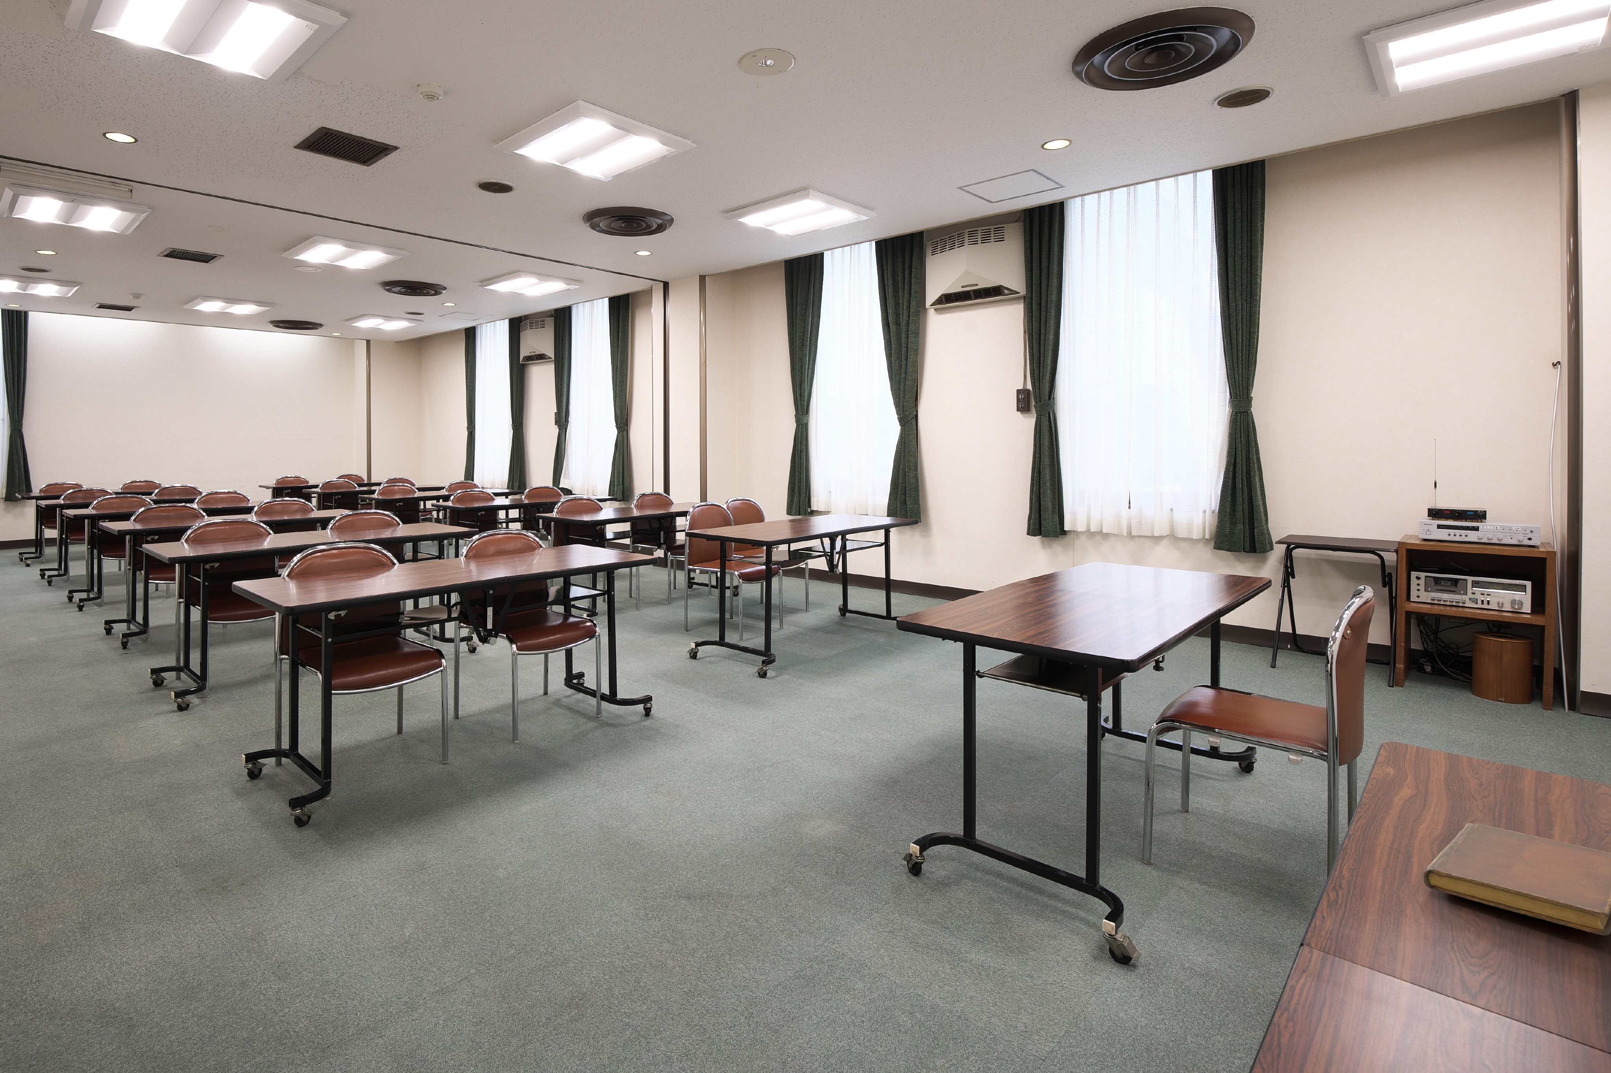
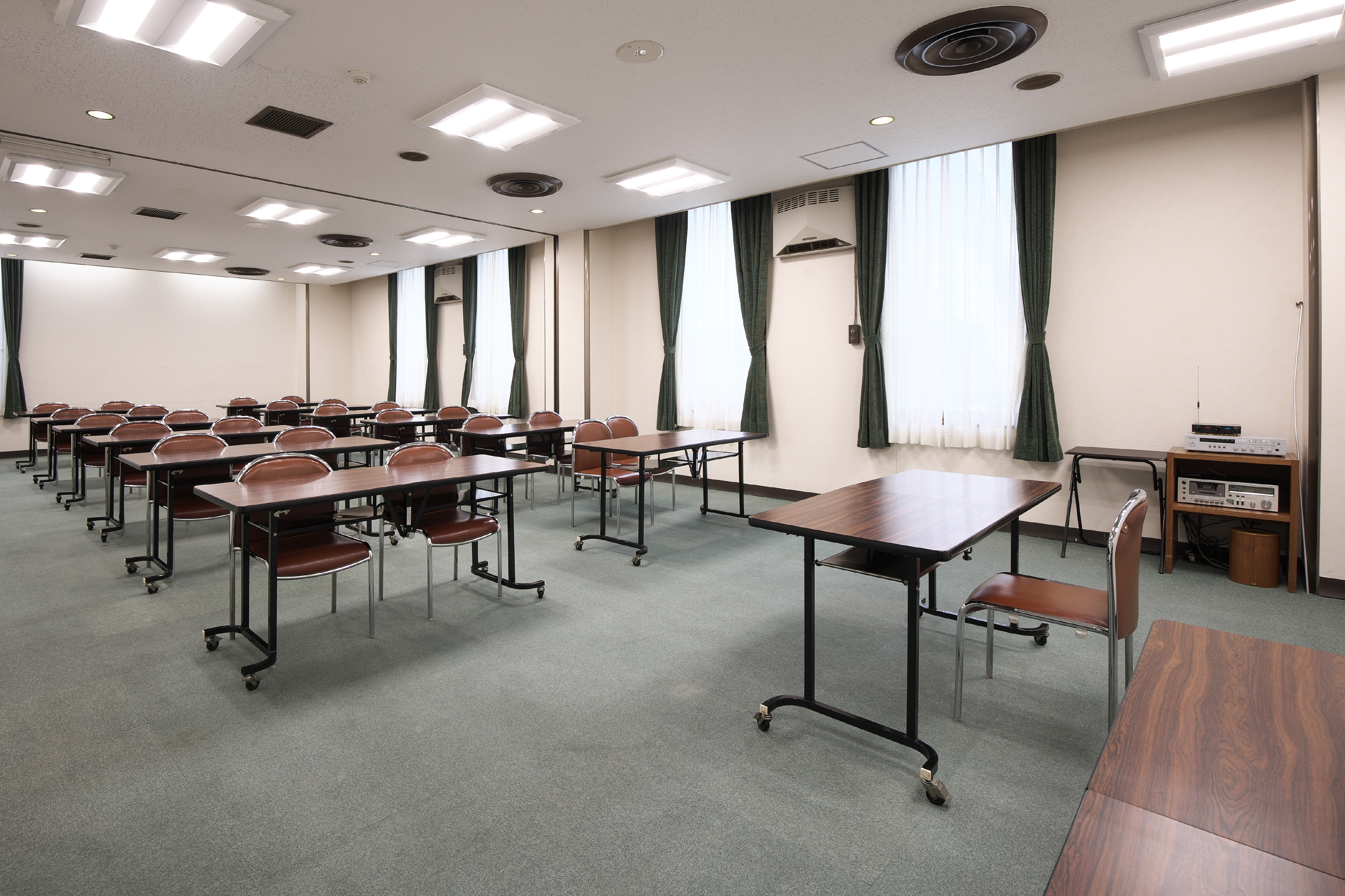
- notebook (1527, 871)
